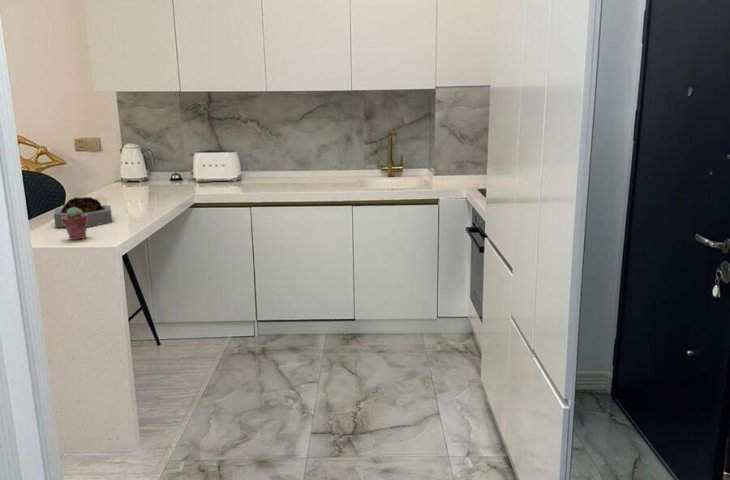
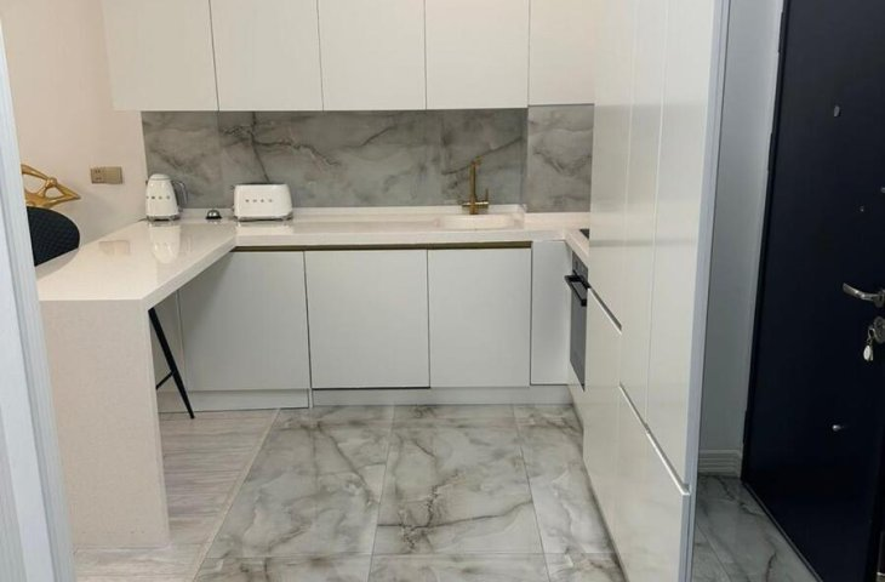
- decorative bowl (82, 208)
- potted succulent (75, 222)
